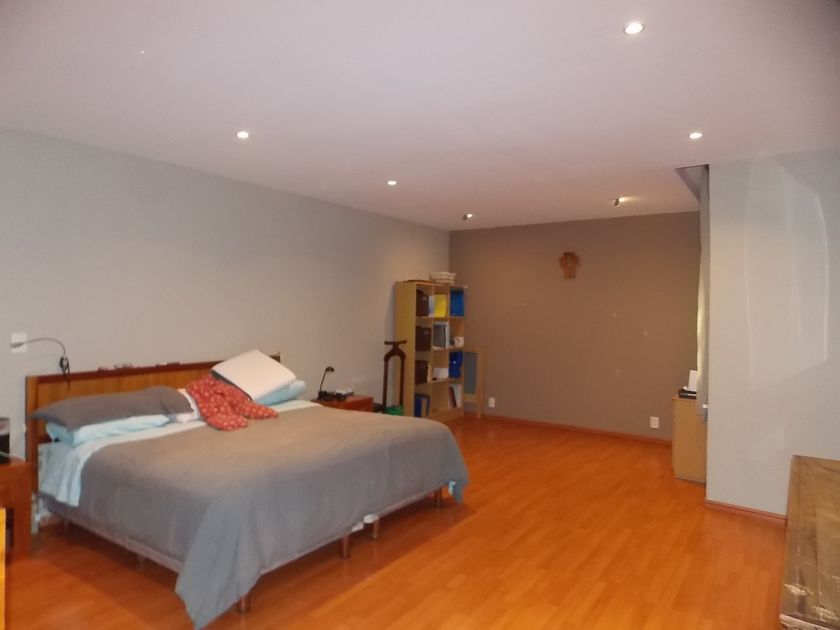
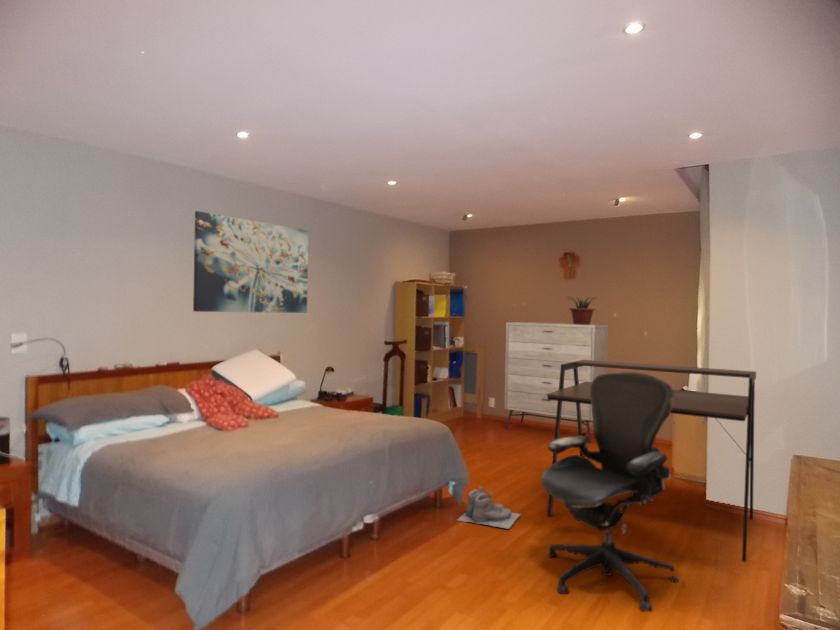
+ dresser (554, 377)
+ potted plant (581, 310)
+ boots (489, 503)
+ wall art (256, 267)
+ desk (671, 412)
+ office chair (609, 475)
